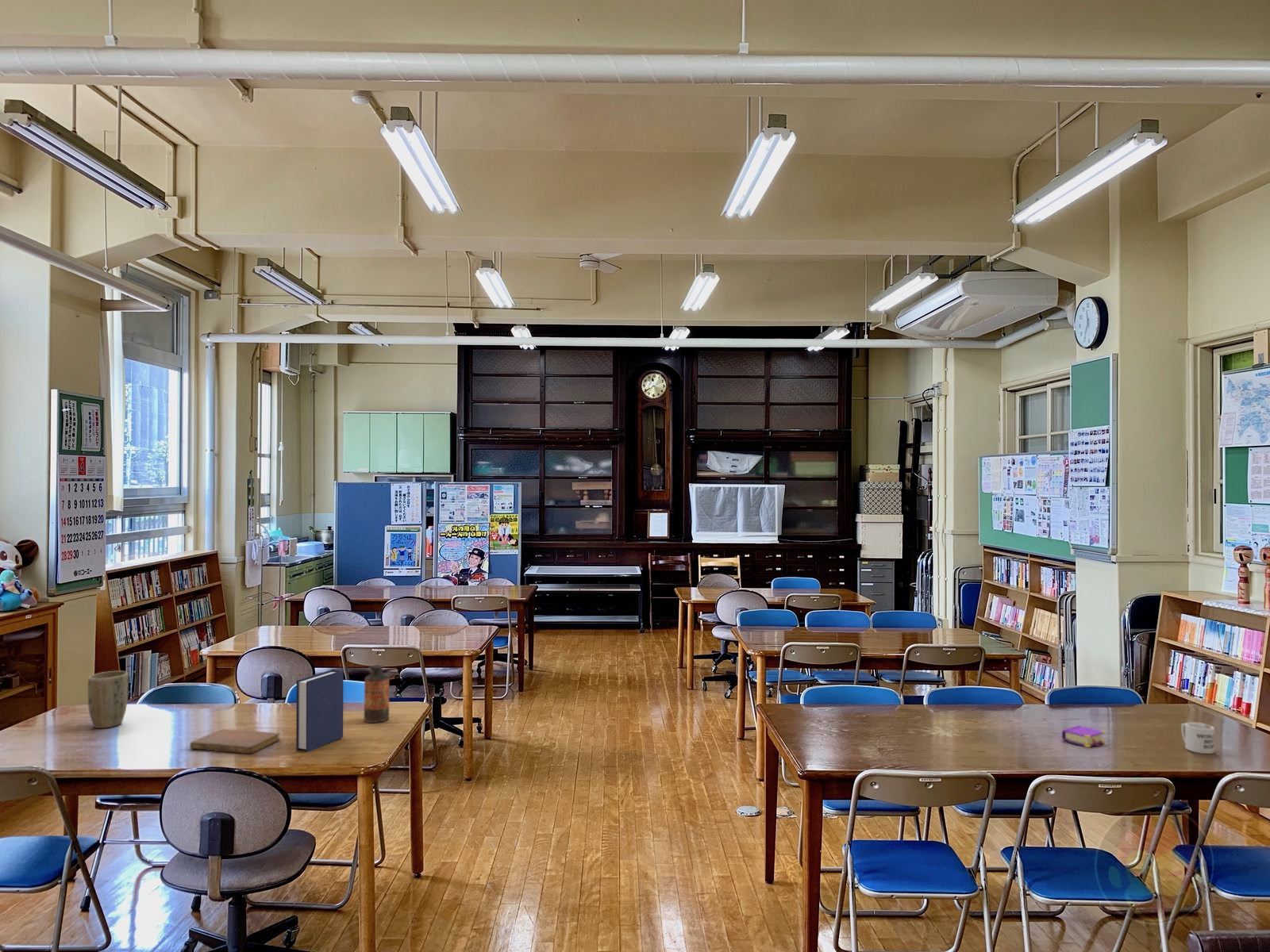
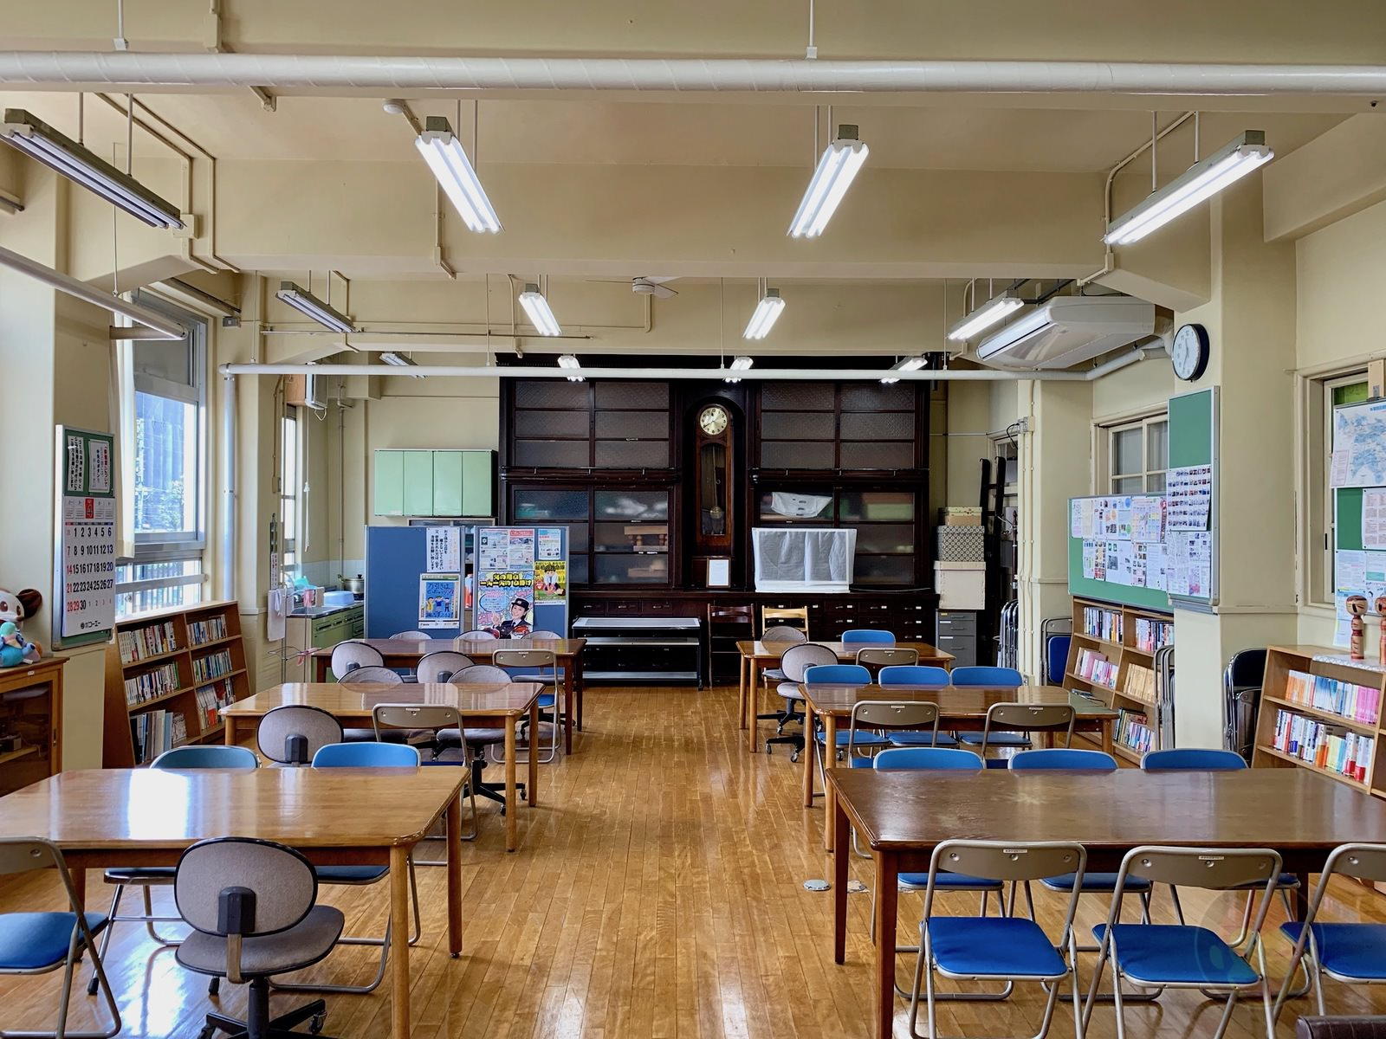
- hardback book (320, 709)
- plant pot (108, 699)
- mug (1195, 736)
- book (1083, 735)
- bottle (376, 692)
- notebook (236, 740)
